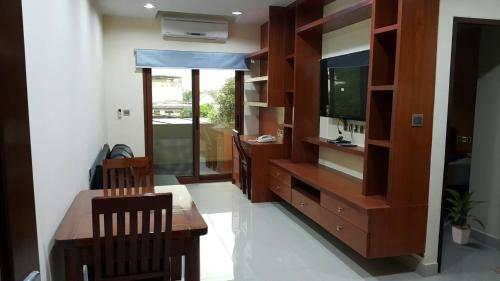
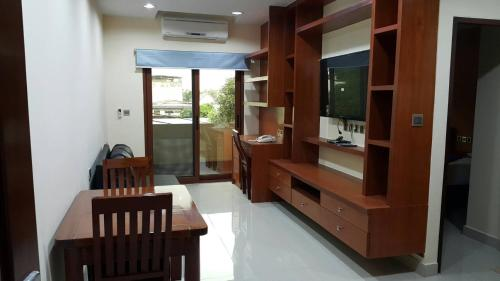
- indoor plant (459, 214)
